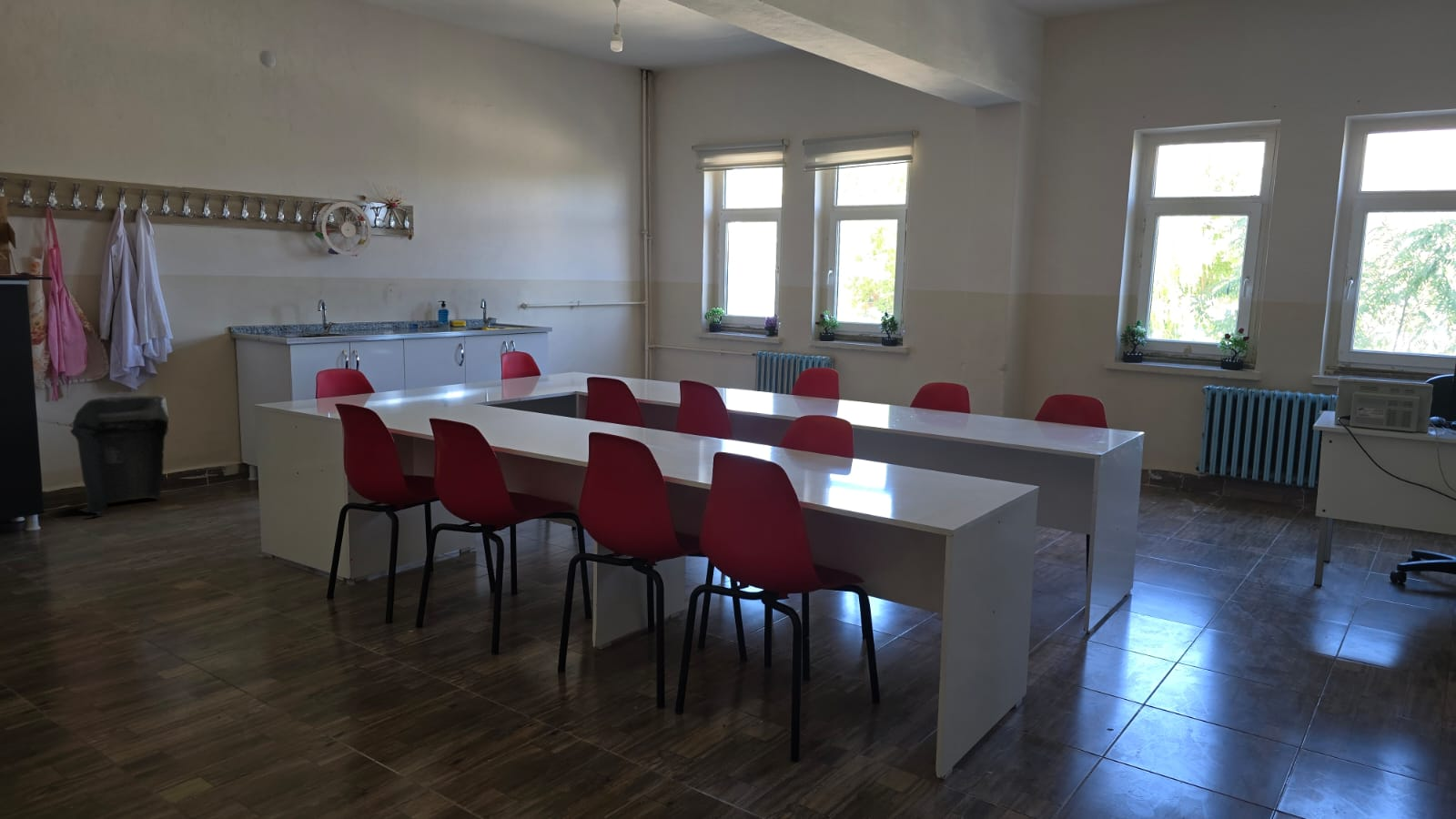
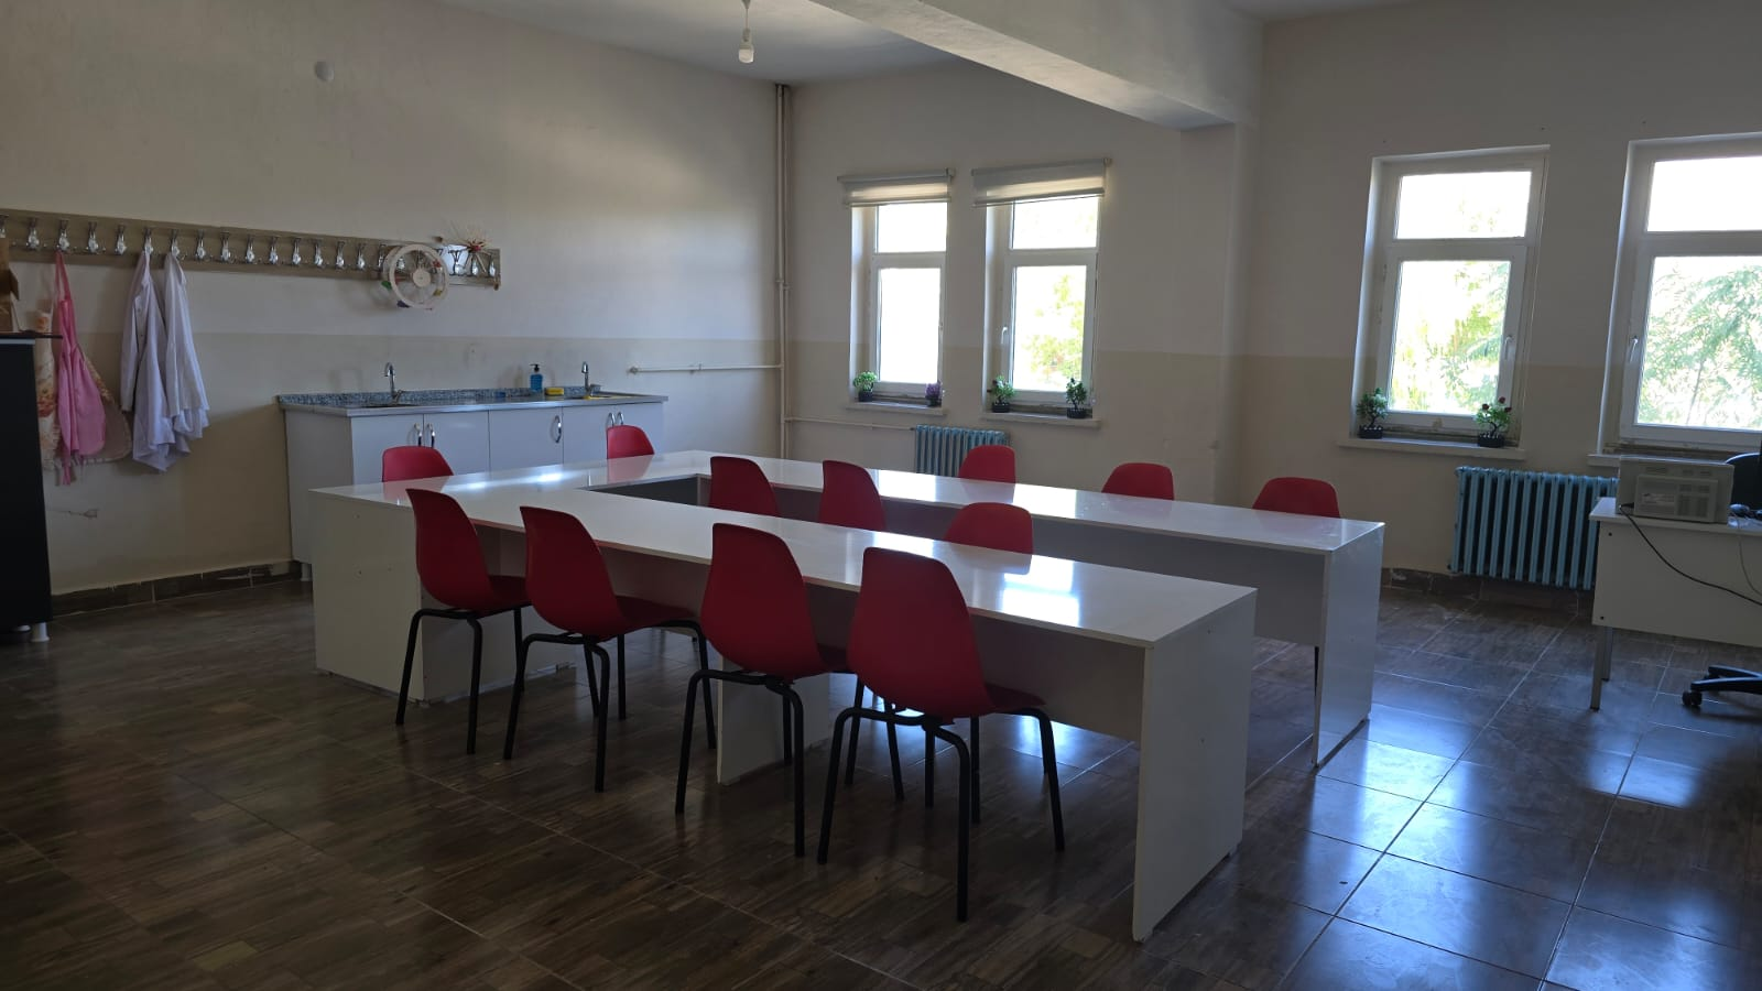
- trash can (122, 450)
